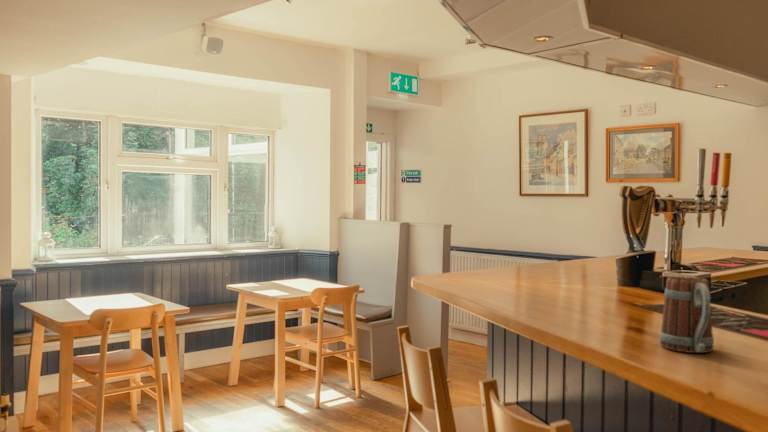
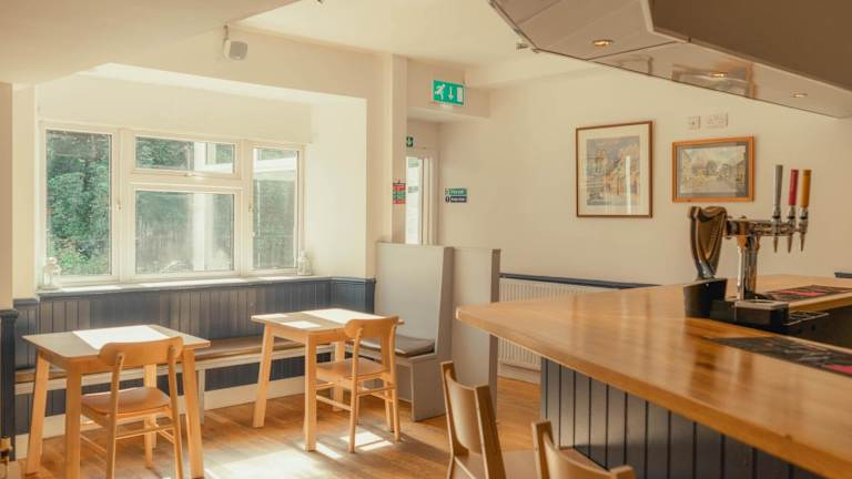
- beer mug (691, 315)
